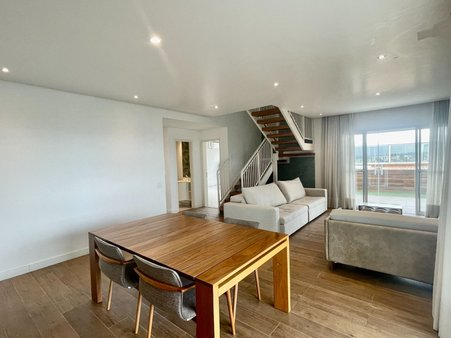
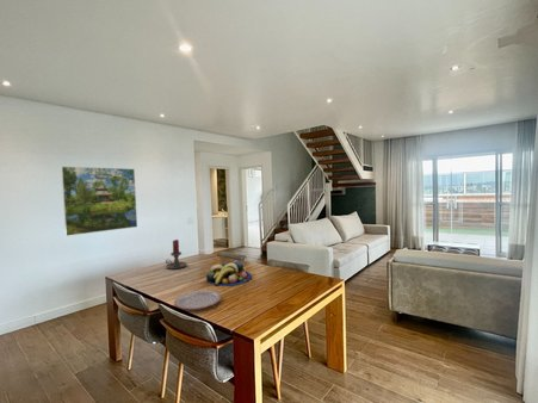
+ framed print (103, 199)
+ fruit bowl (229, 269)
+ candle holder (173, 253)
+ plate (198, 299)
